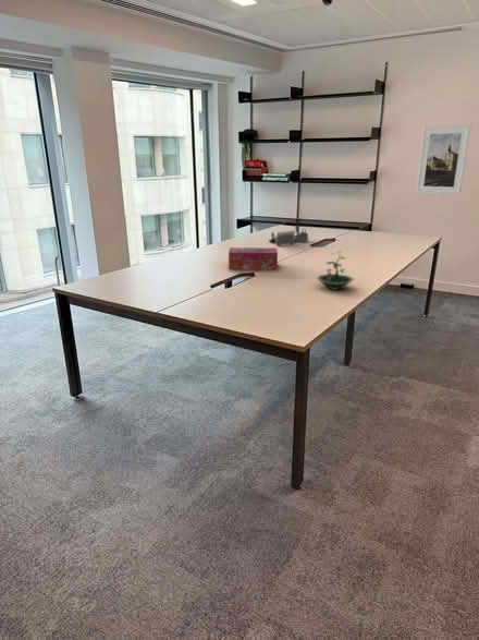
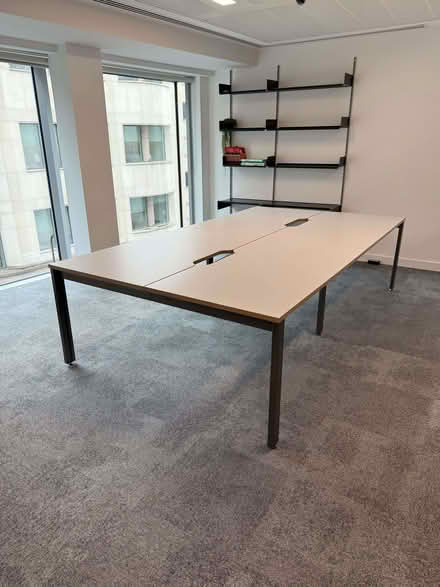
- terrarium (337, 258)
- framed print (442, 160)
- tissue box (253, 257)
- desk organizer (287, 232)
